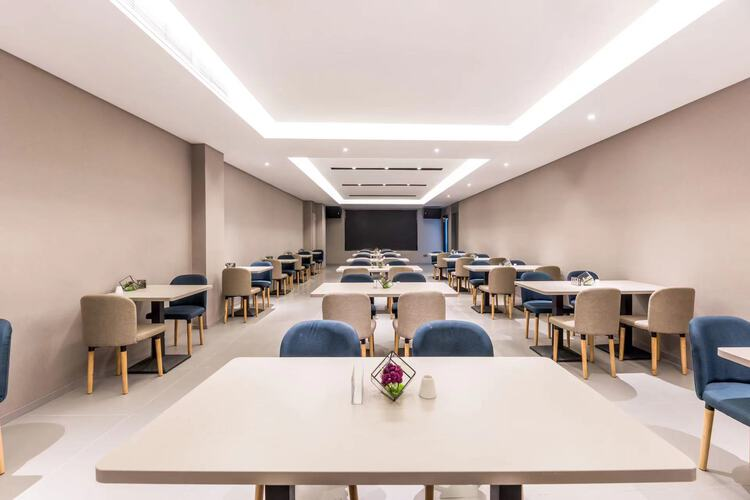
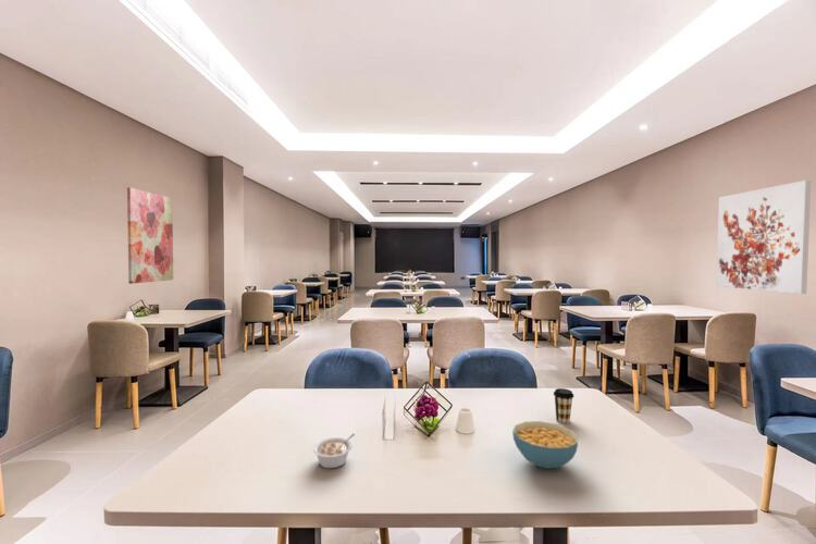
+ coffee cup (562, 405)
+ wall art (151, 237)
+ wall art (757, 239)
+ cereal bowl (544, 448)
+ legume (333, 450)
